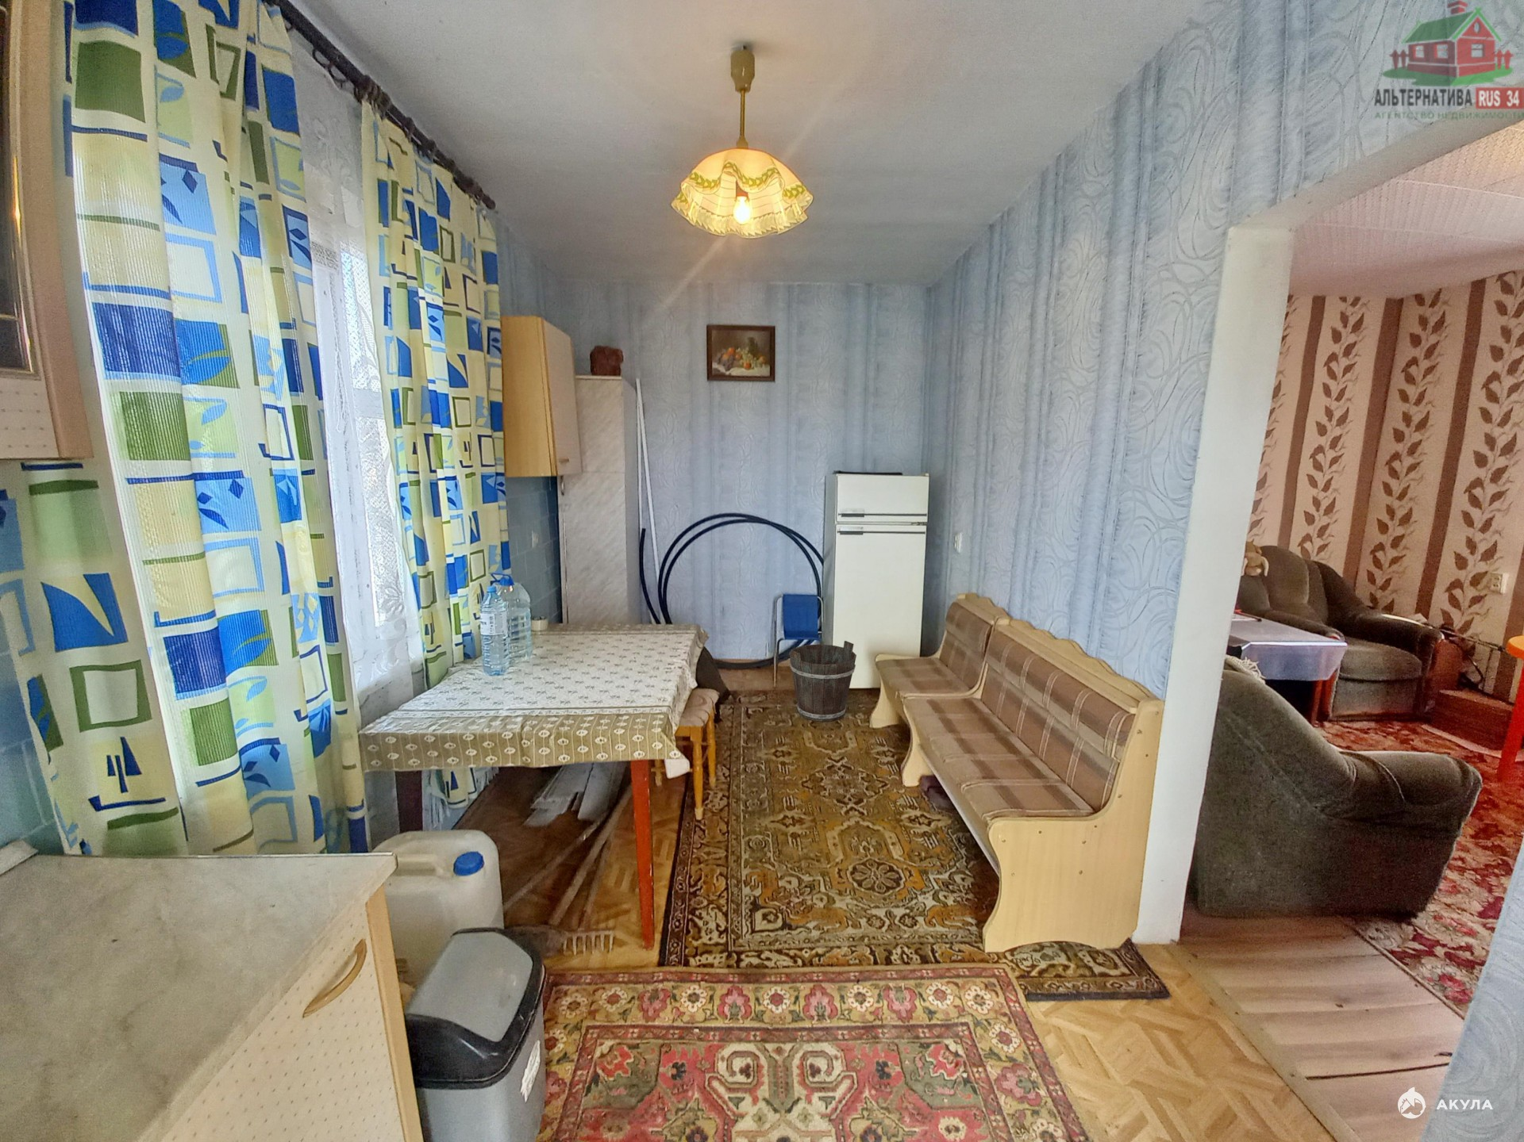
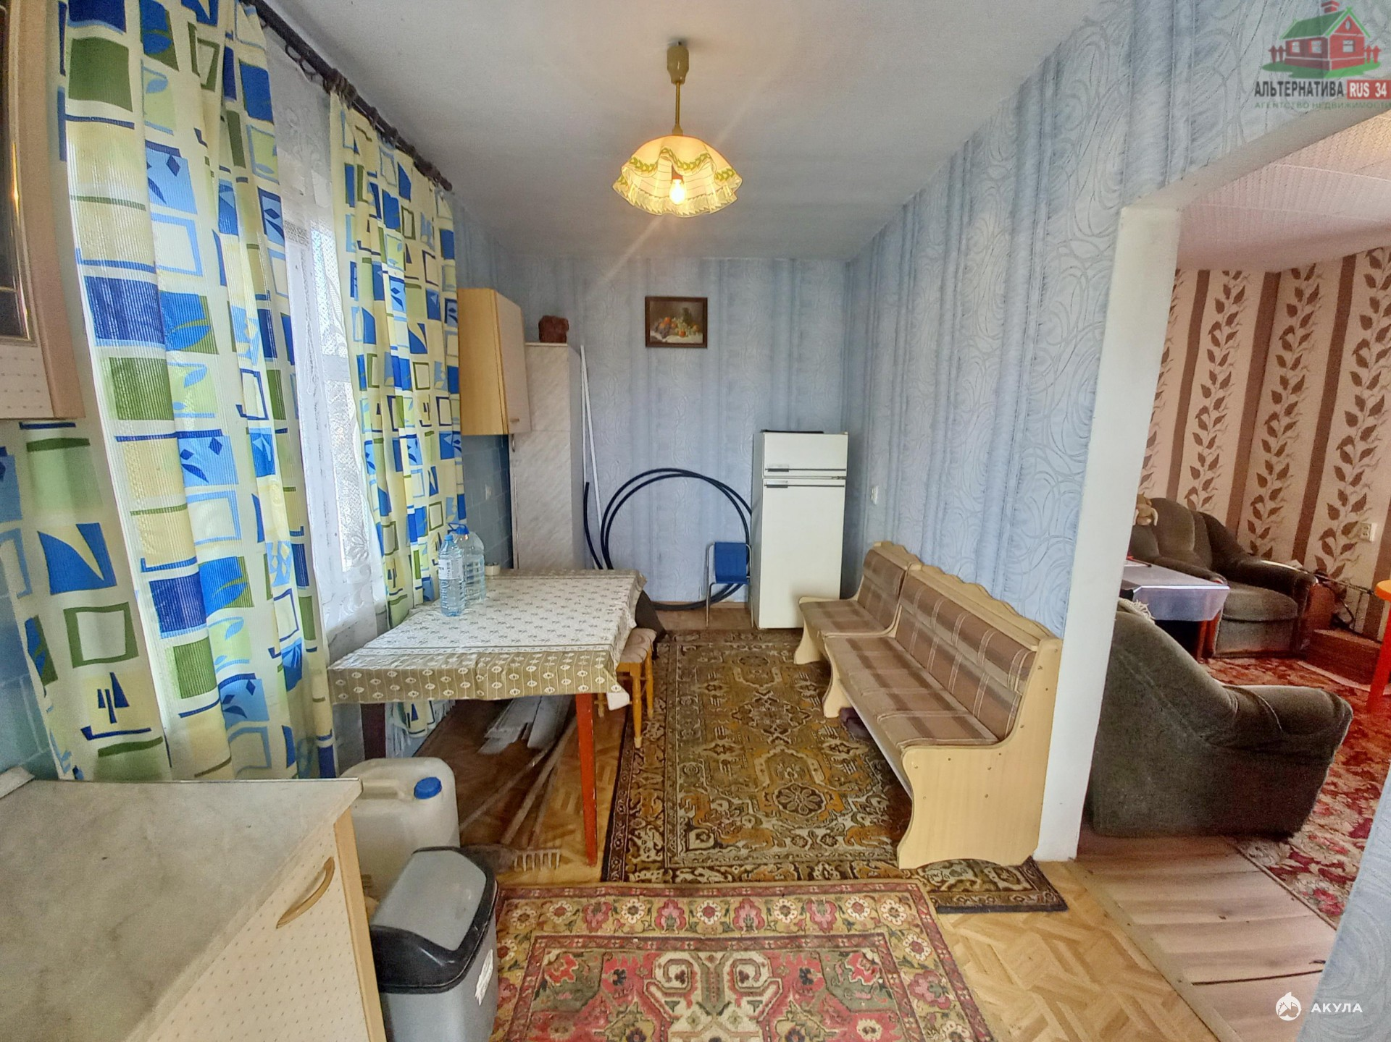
- bucket (822, 680)
